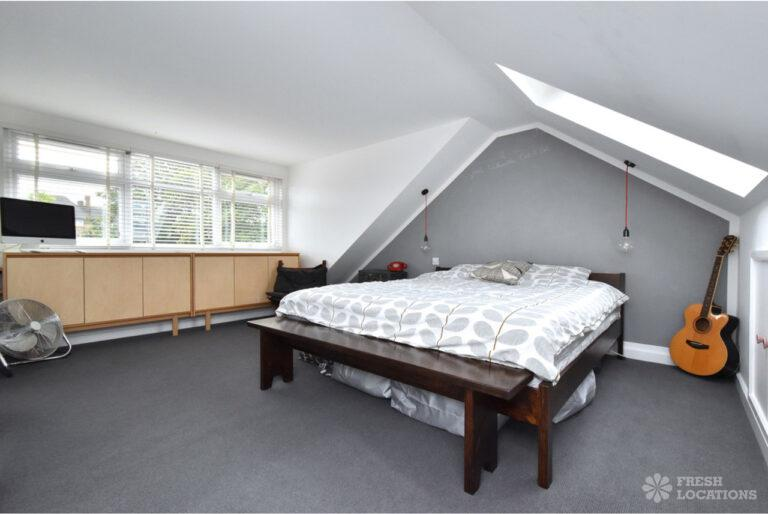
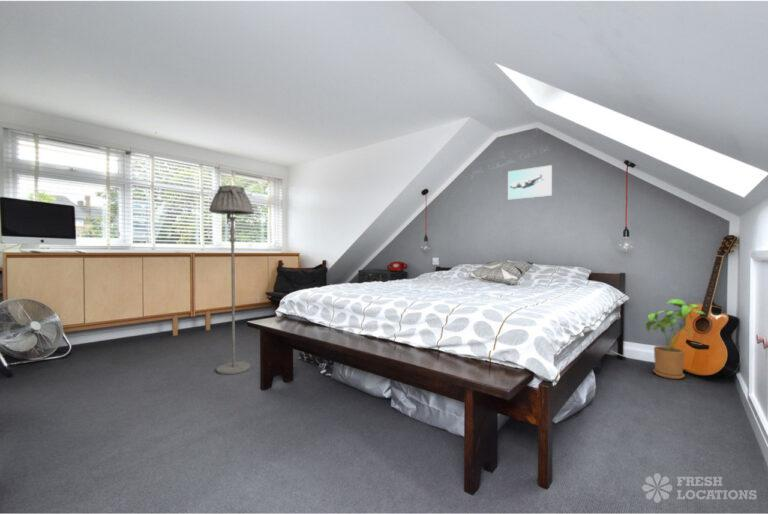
+ floor lamp (232, 278)
+ house plant (666, 337)
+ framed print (529, 183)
